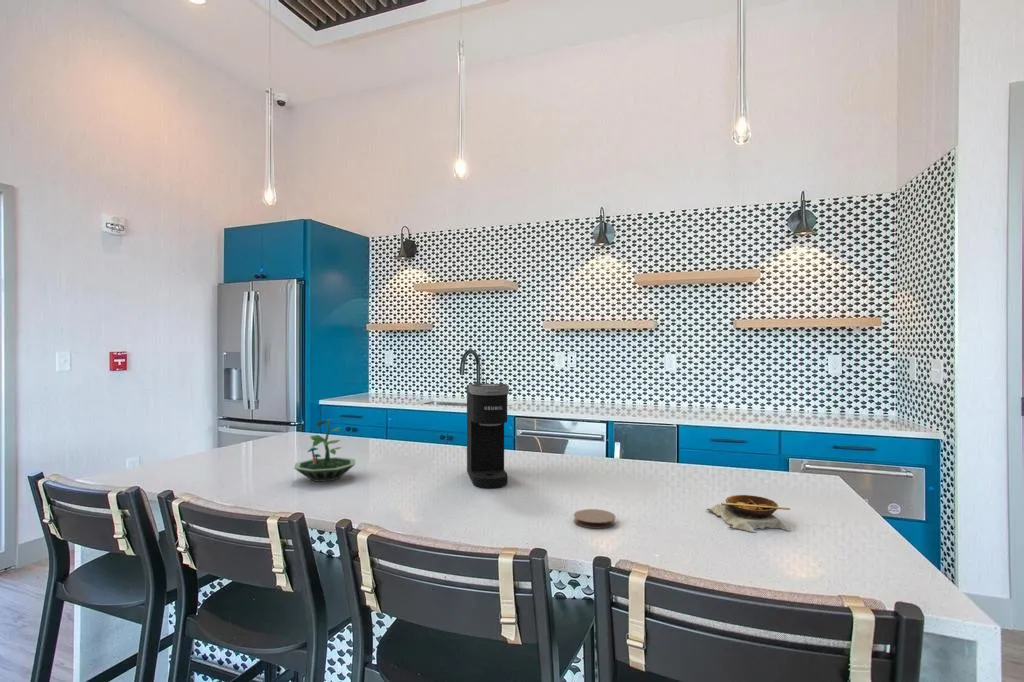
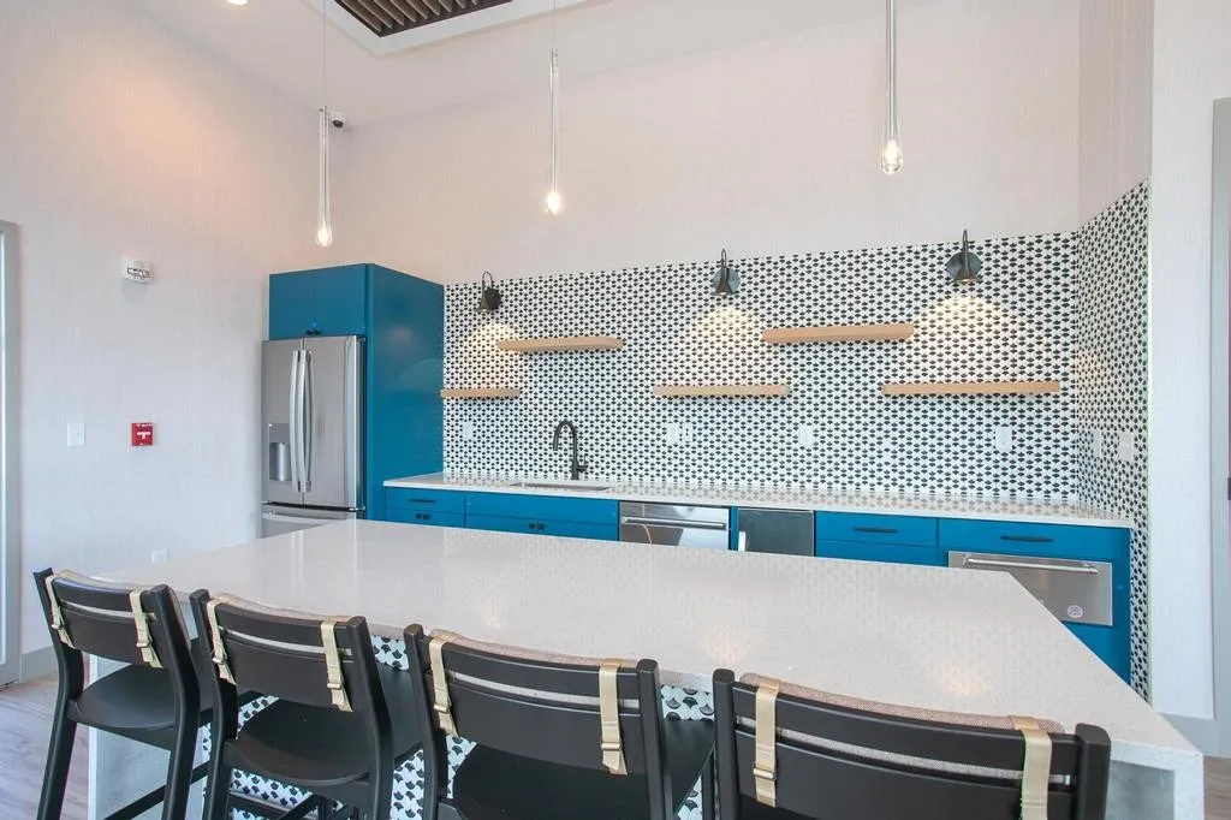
- coffee maker (486, 430)
- terrarium (327, 430)
- soup bowl (746, 509)
- coaster (594, 518)
